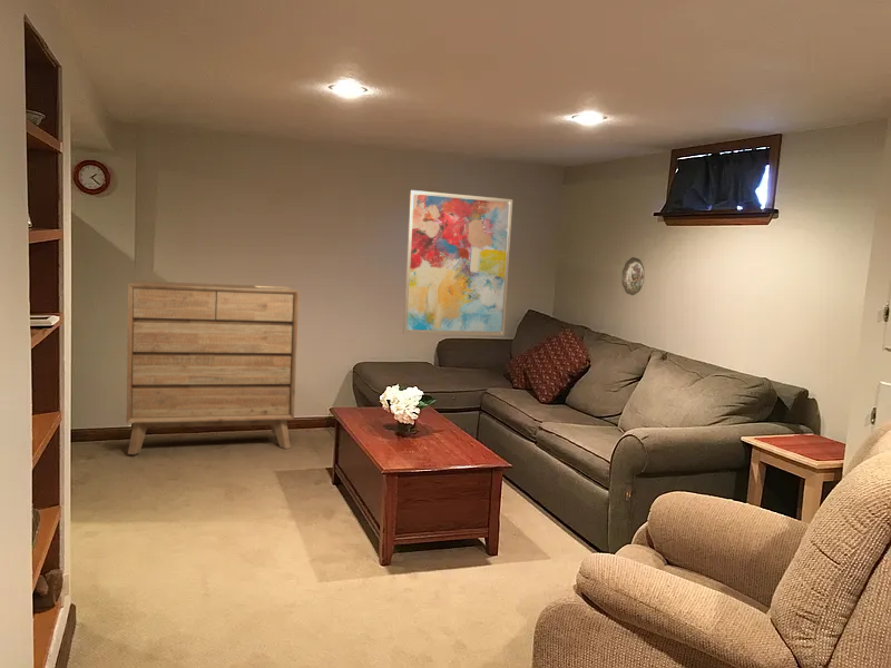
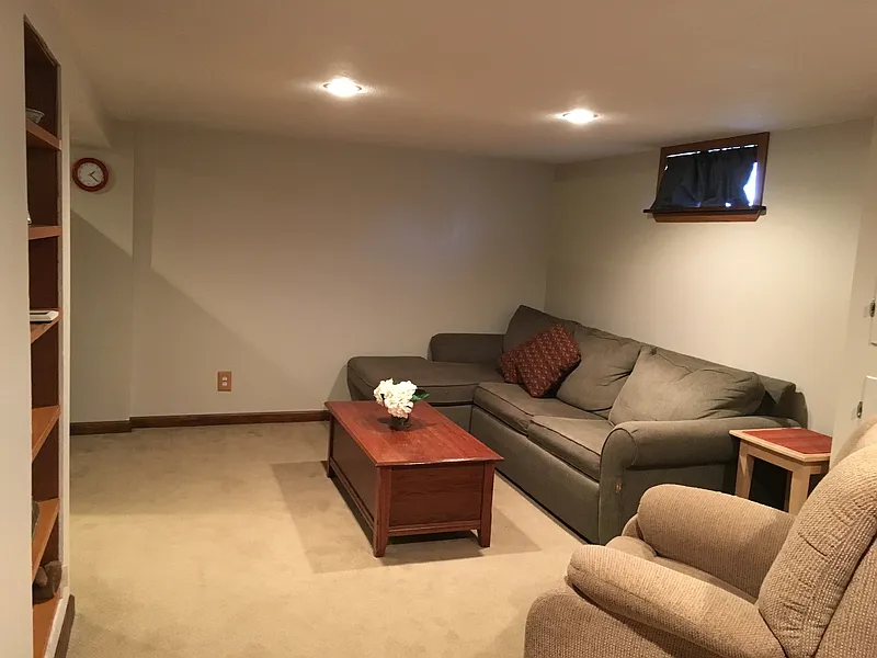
- wall art (458, 265)
- dresser (212, 364)
- decorative plate (634, 276)
